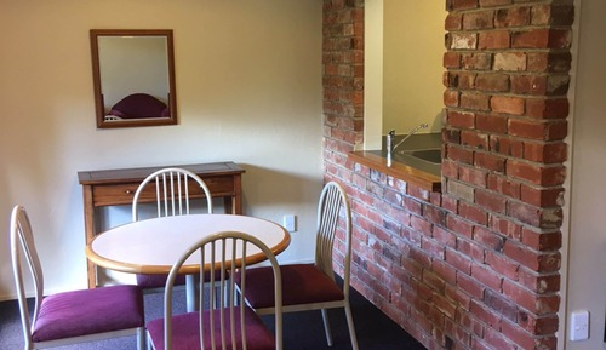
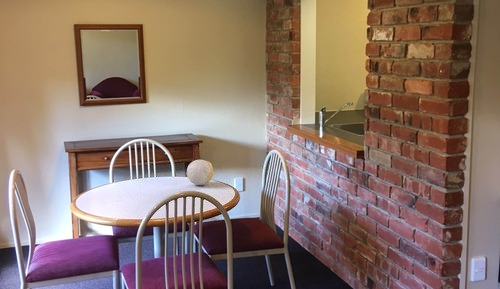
+ decorative ball (200, 172)
